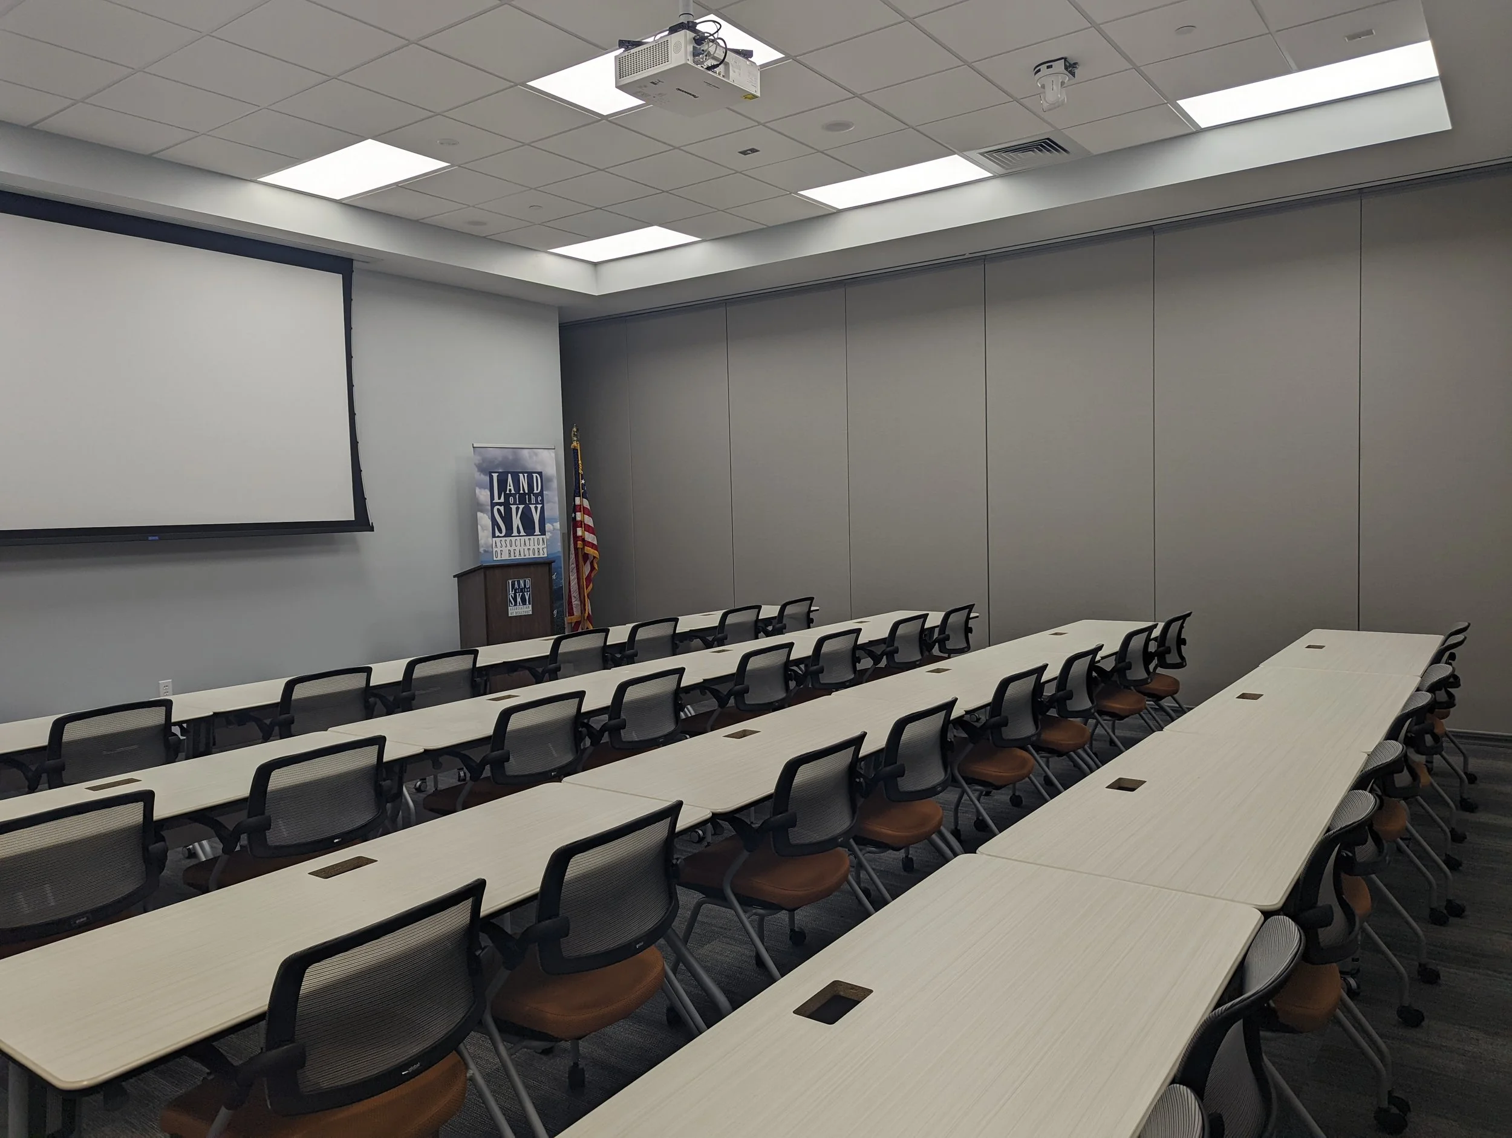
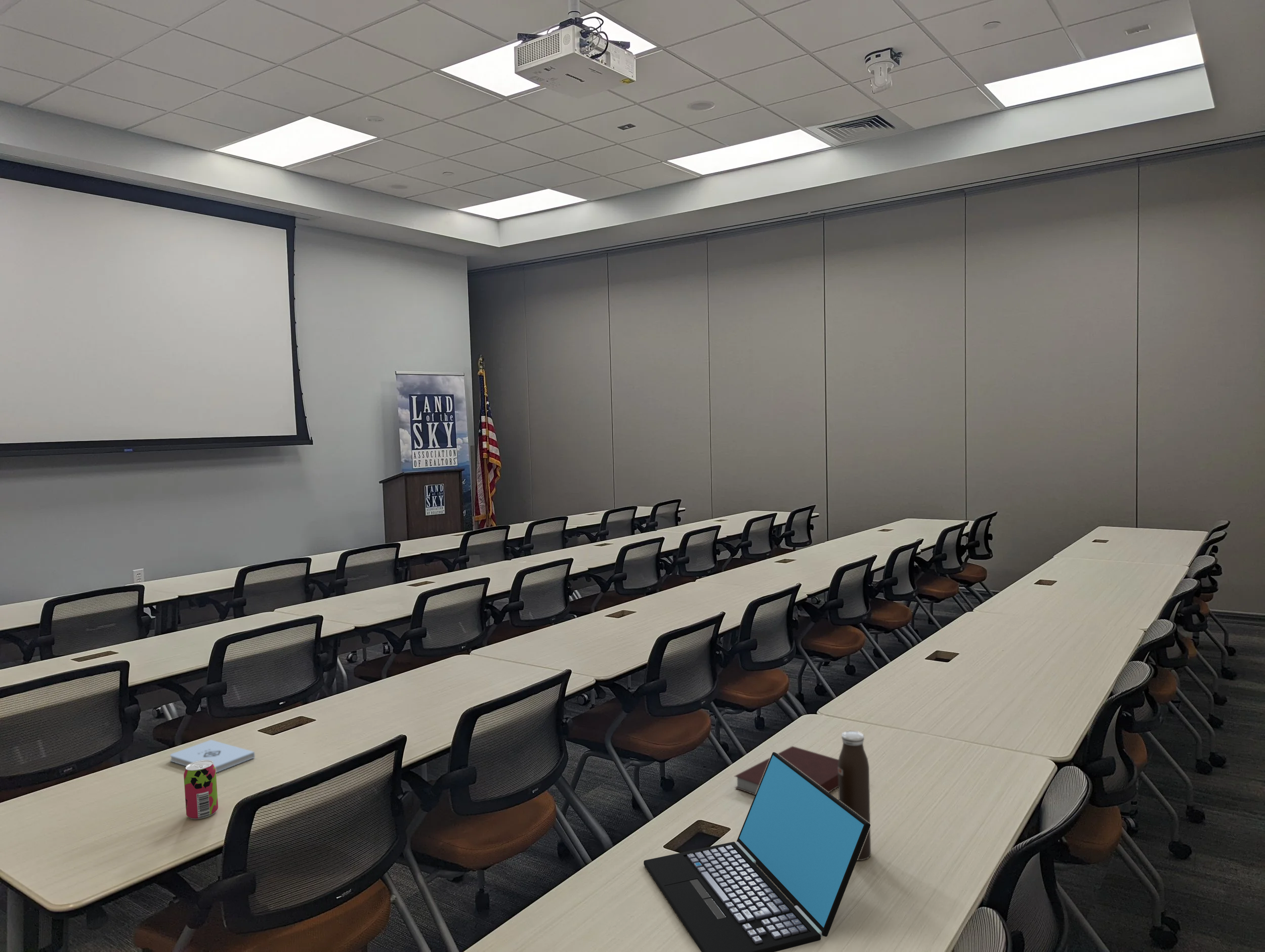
+ notepad (212, 756)
+ beverage can (201, 789)
+ water bottle (854, 794)
+ notebook (799, 770)
+ laptop (748, 845)
